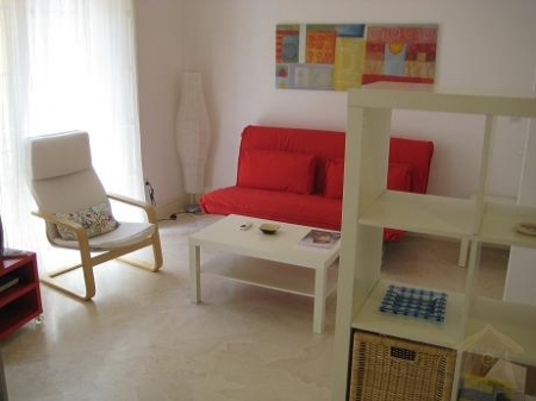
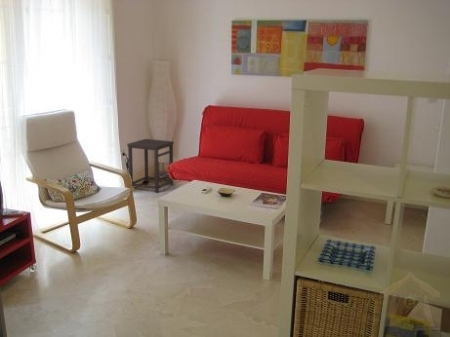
+ side table (147, 164)
